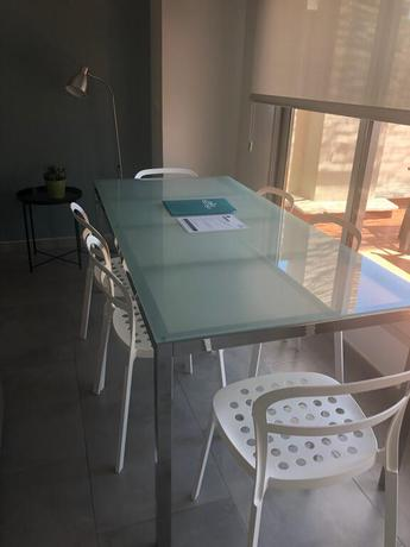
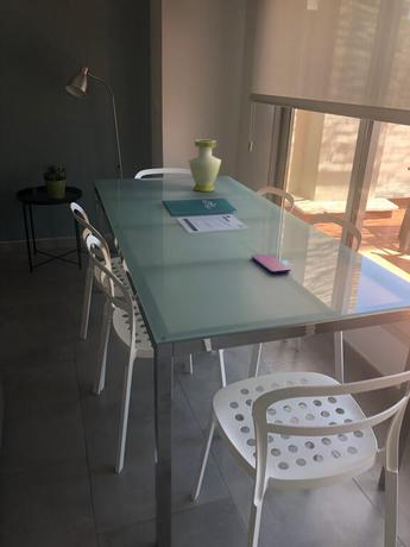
+ smartphone (270, 263)
+ vase (204, 165)
